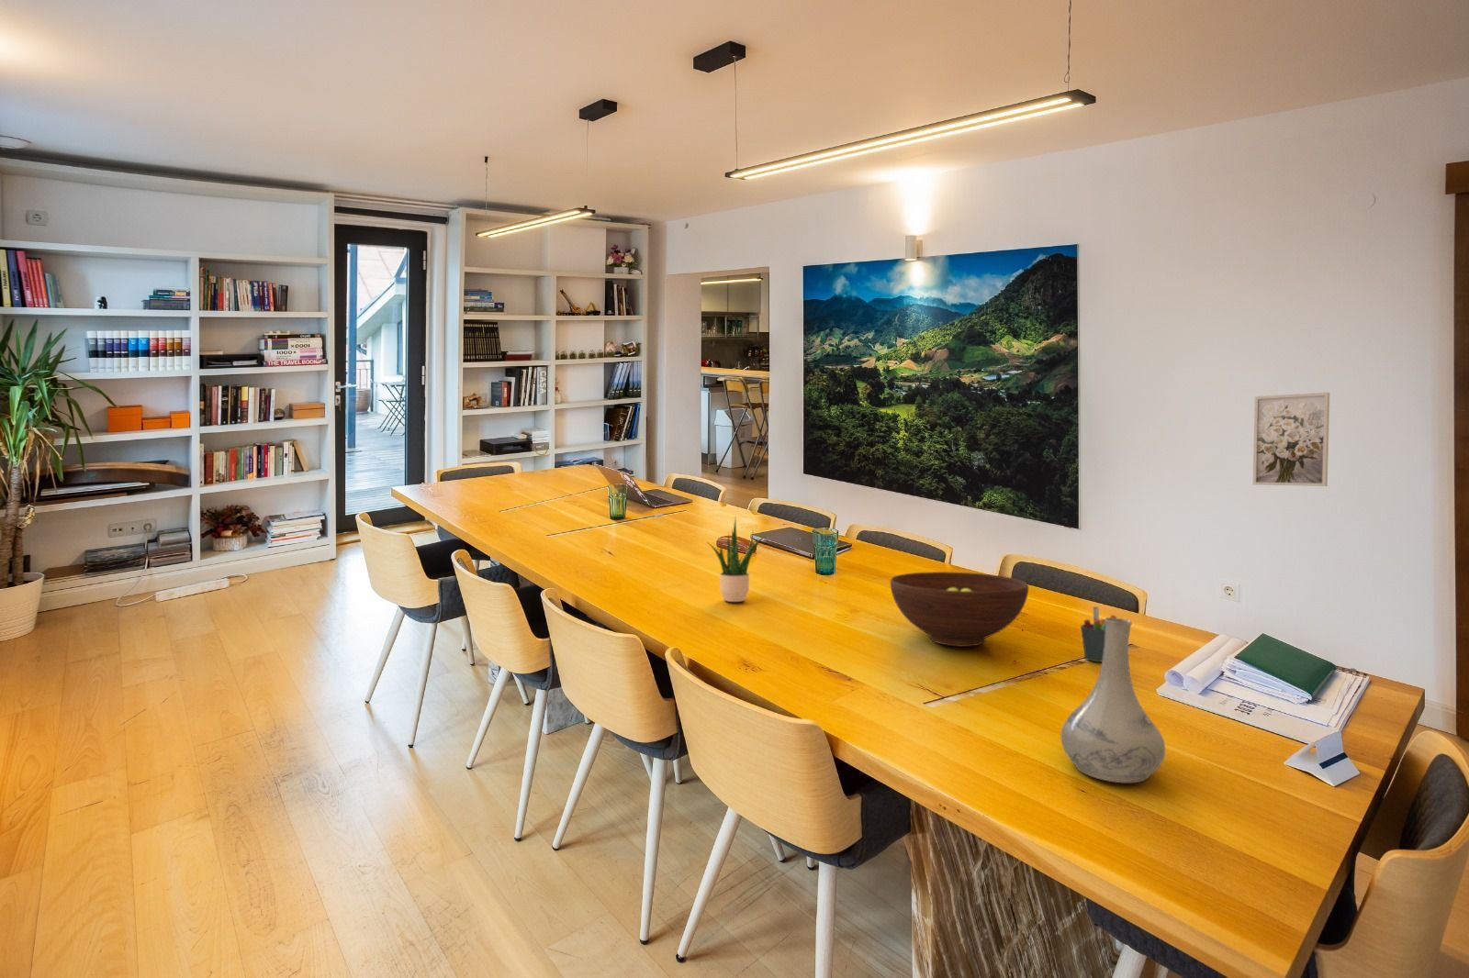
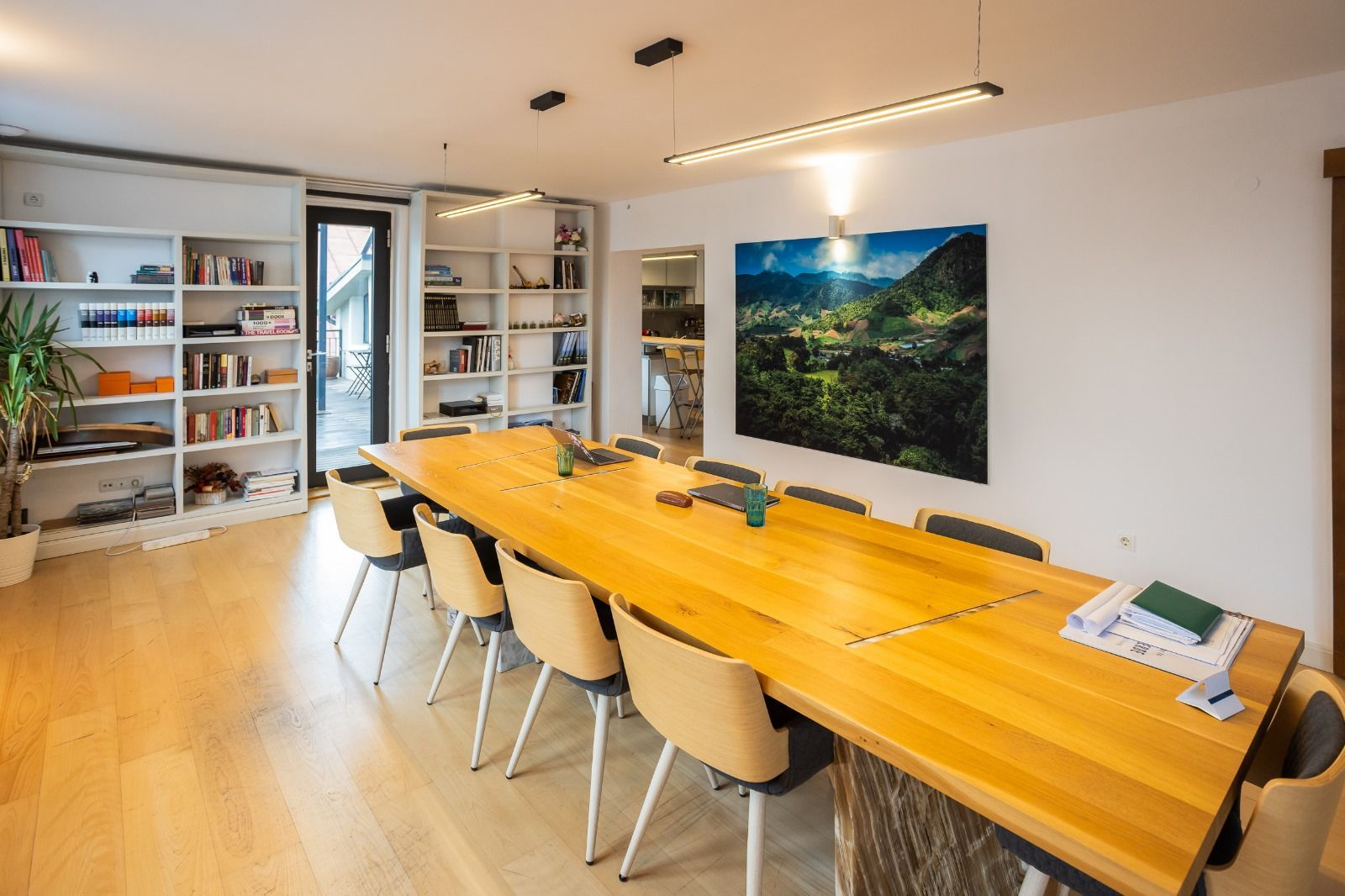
- pen holder (1098, 634)
- fruit bowl (957, 611)
- potted plant (735, 559)
- vase (1112, 694)
- wall art (1290, 440)
